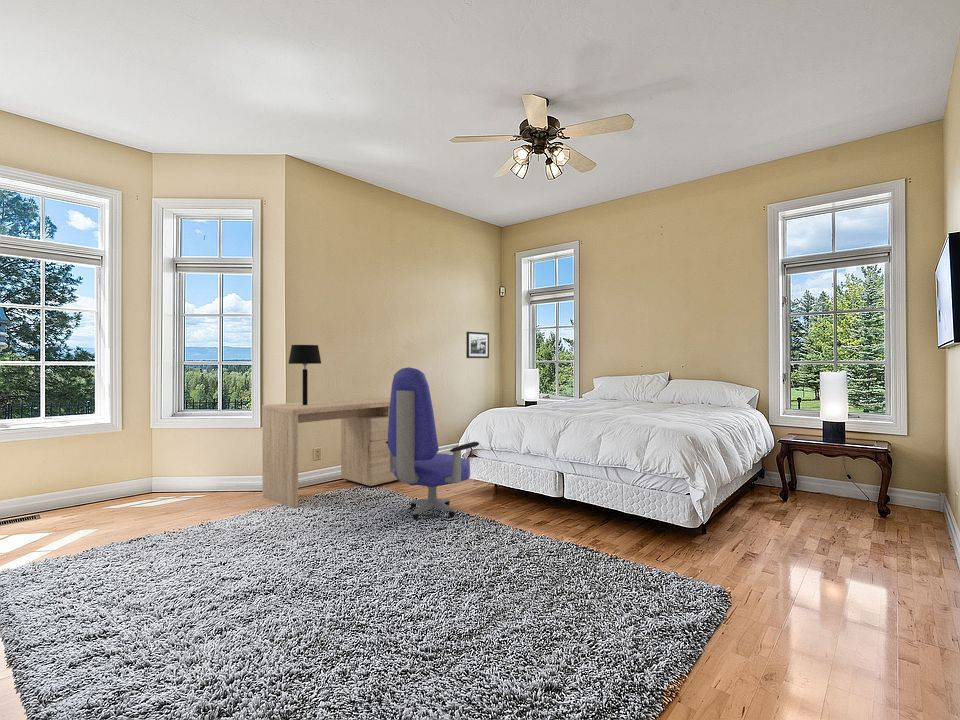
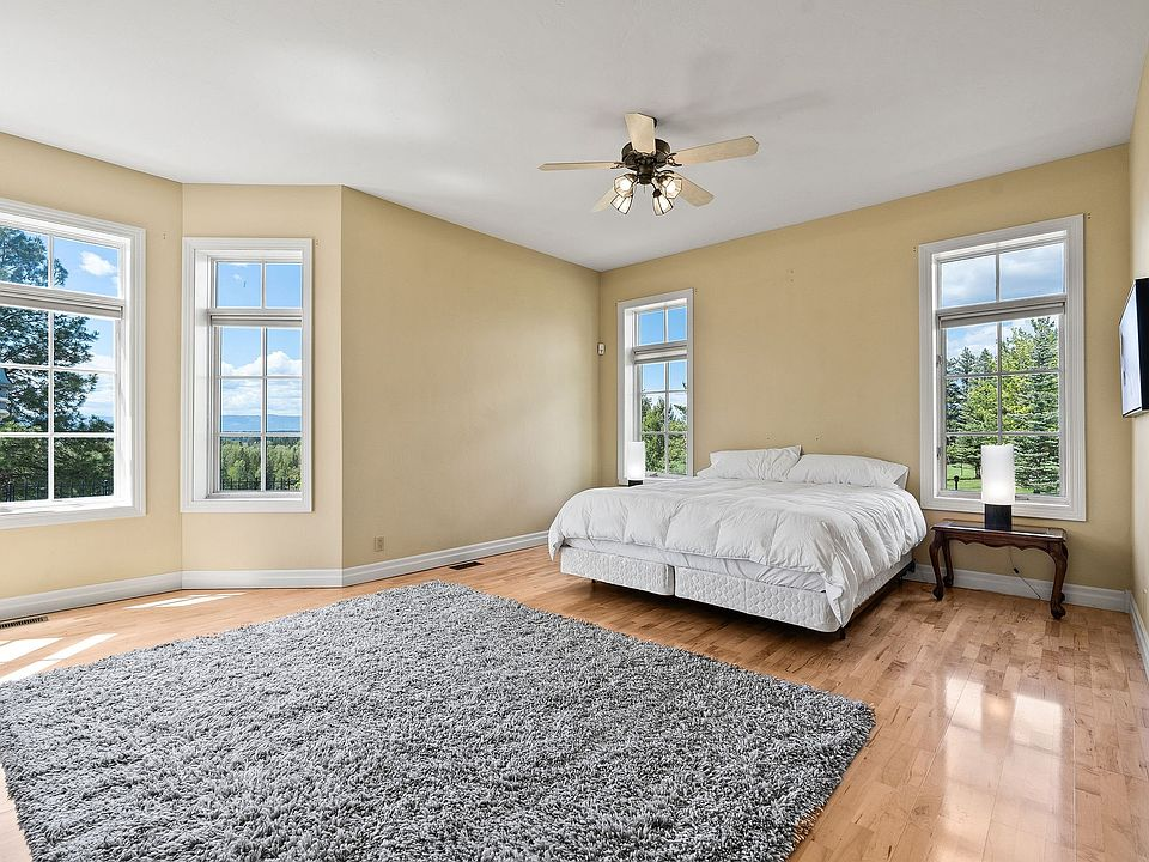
- desk (342, 445)
- picture frame (478, 345)
- office chair (428, 440)
- table lamp (305, 374)
